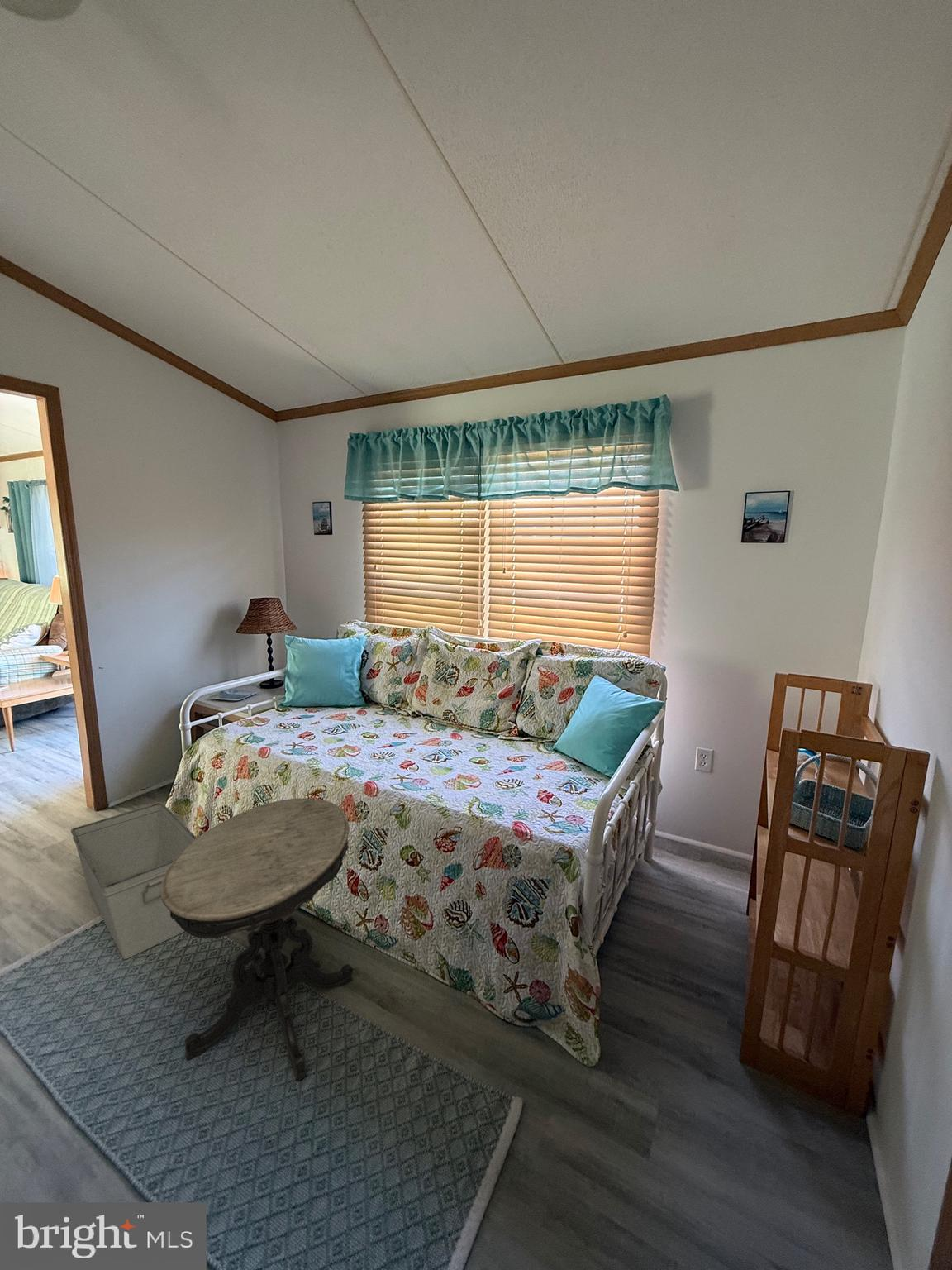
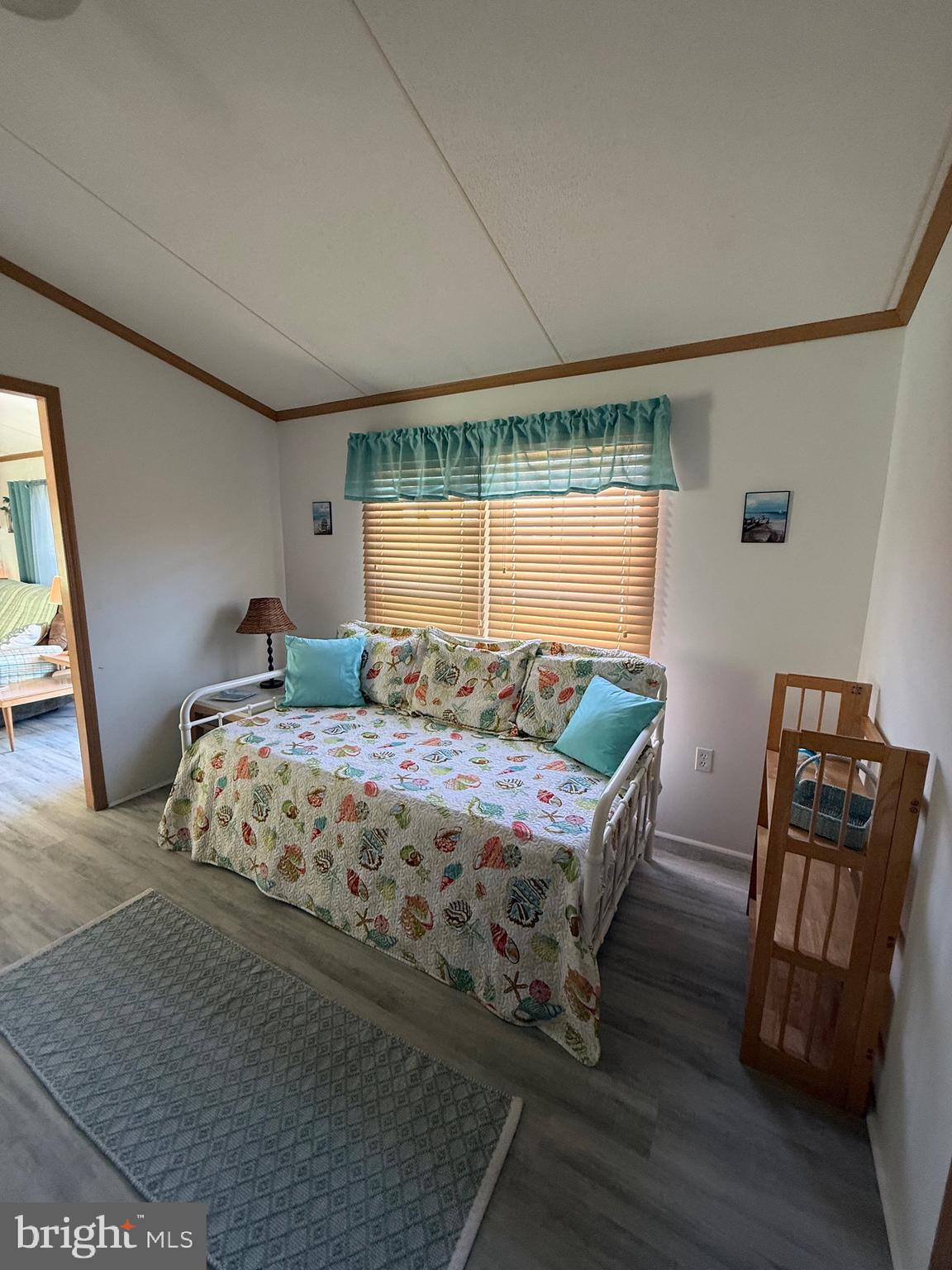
- side table (269, 932)
- storage bin (139, 873)
